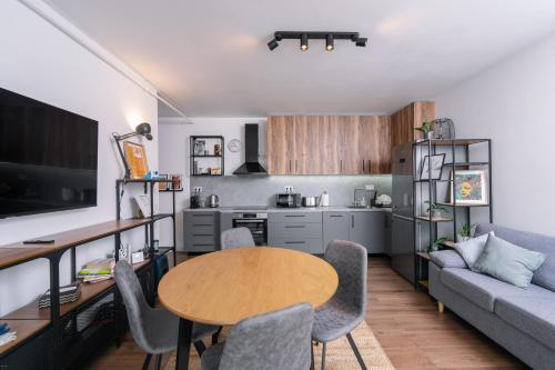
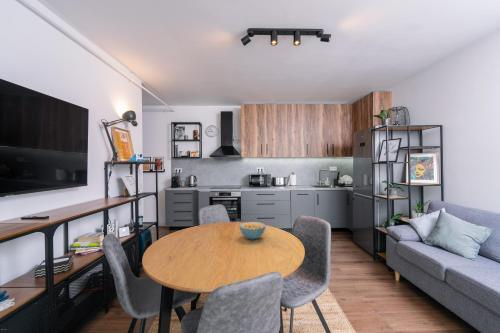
+ cereal bowl (252, 231)
